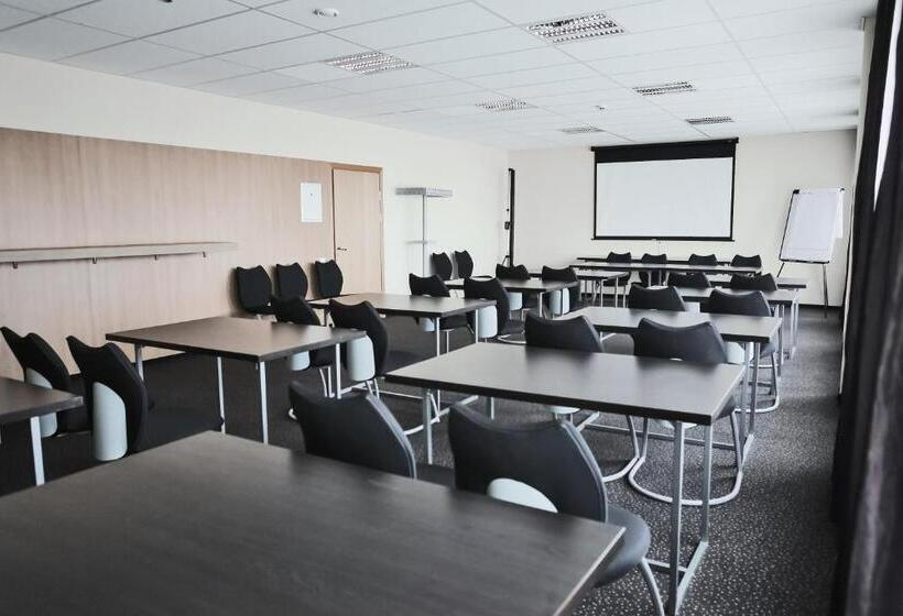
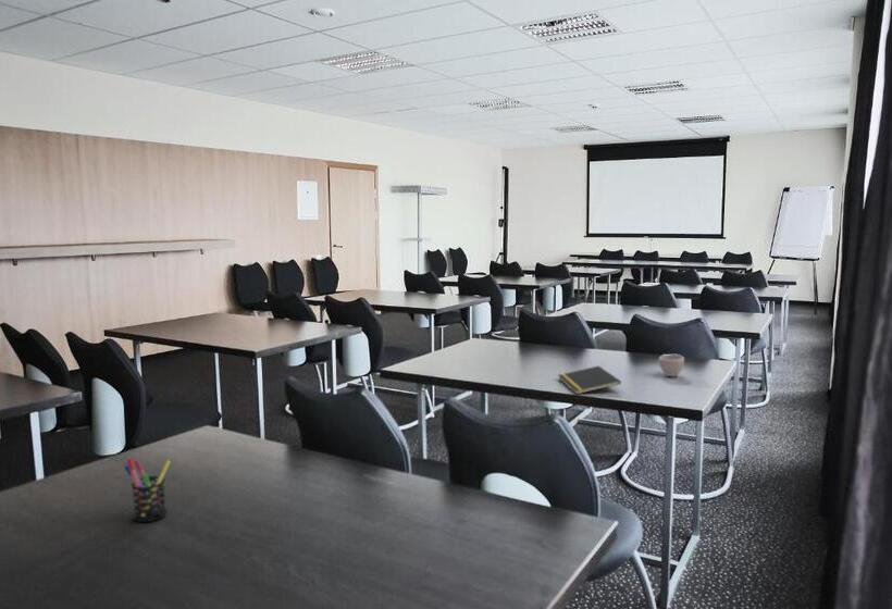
+ notepad (587, 378)
+ pen holder (146, 487)
+ cup (671, 364)
